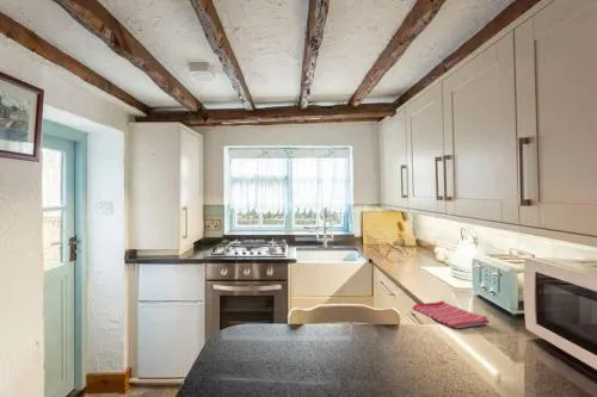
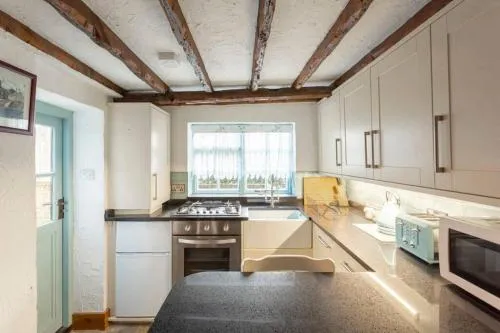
- dish towel (448, 312)
